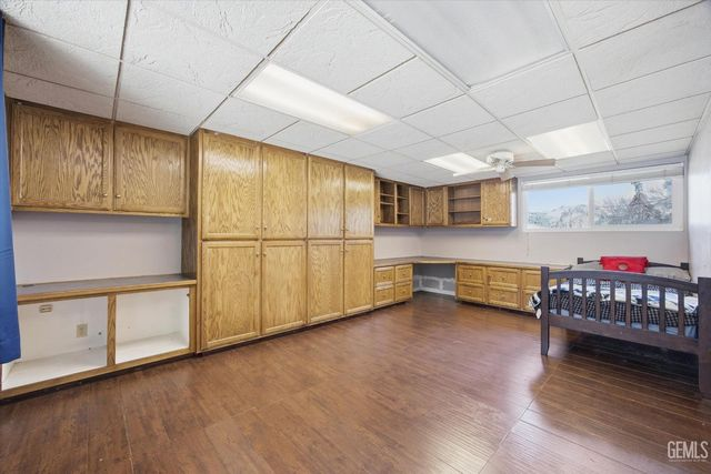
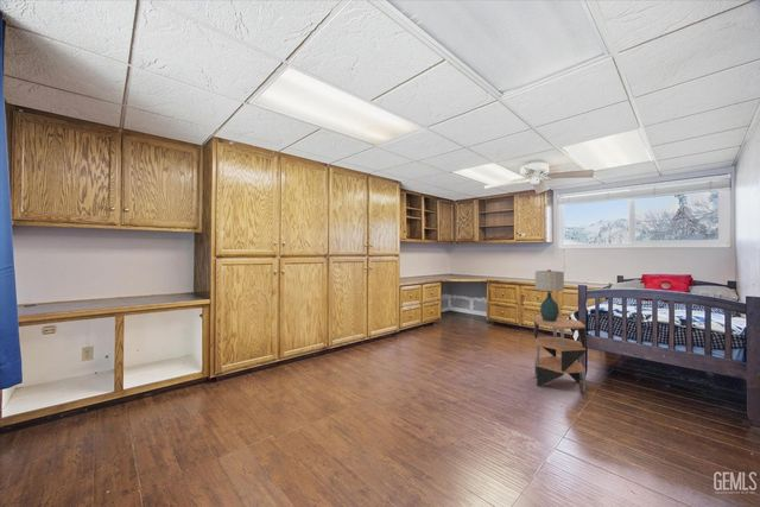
+ side table (558, 349)
+ table lamp (549, 294)
